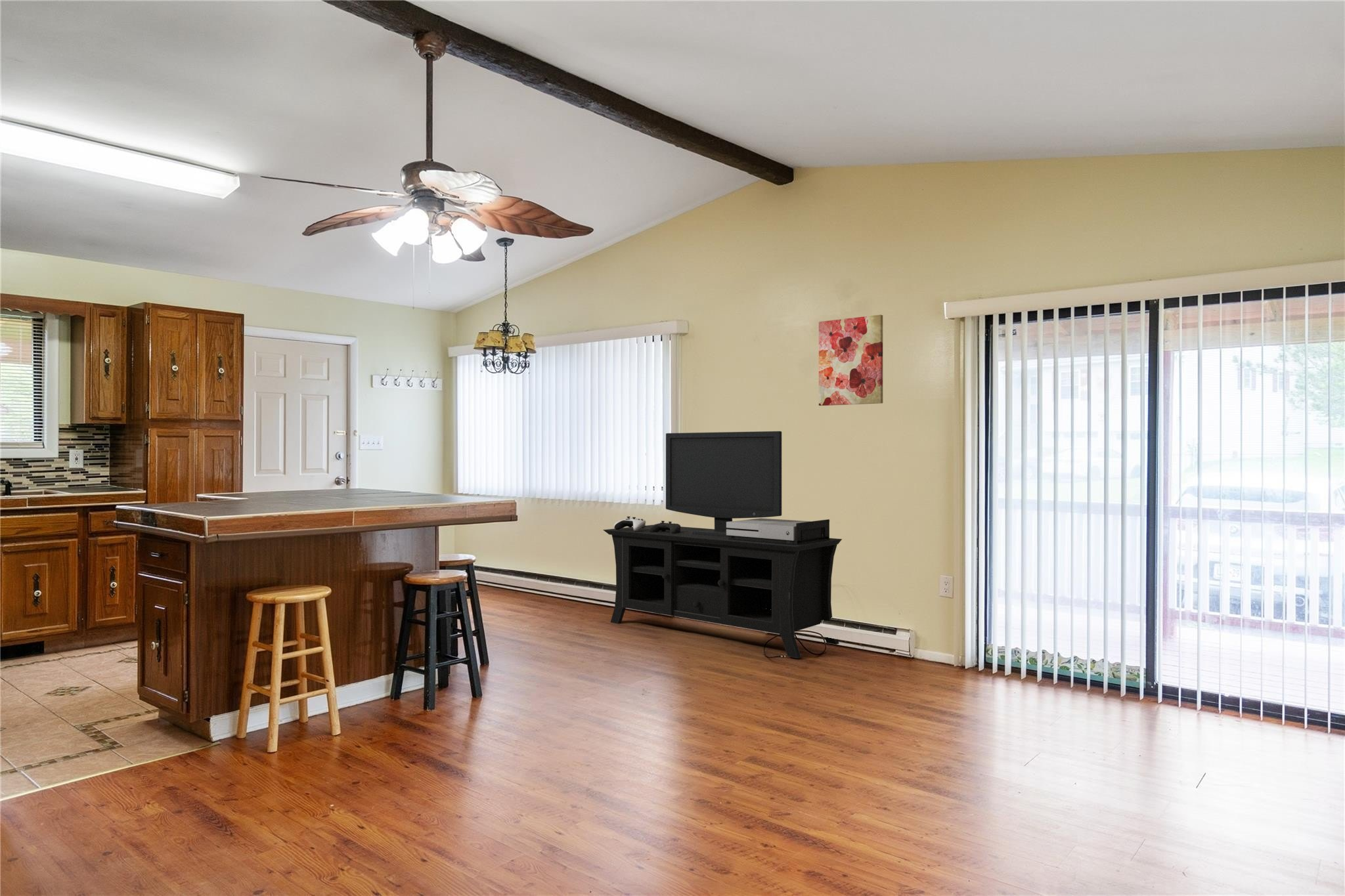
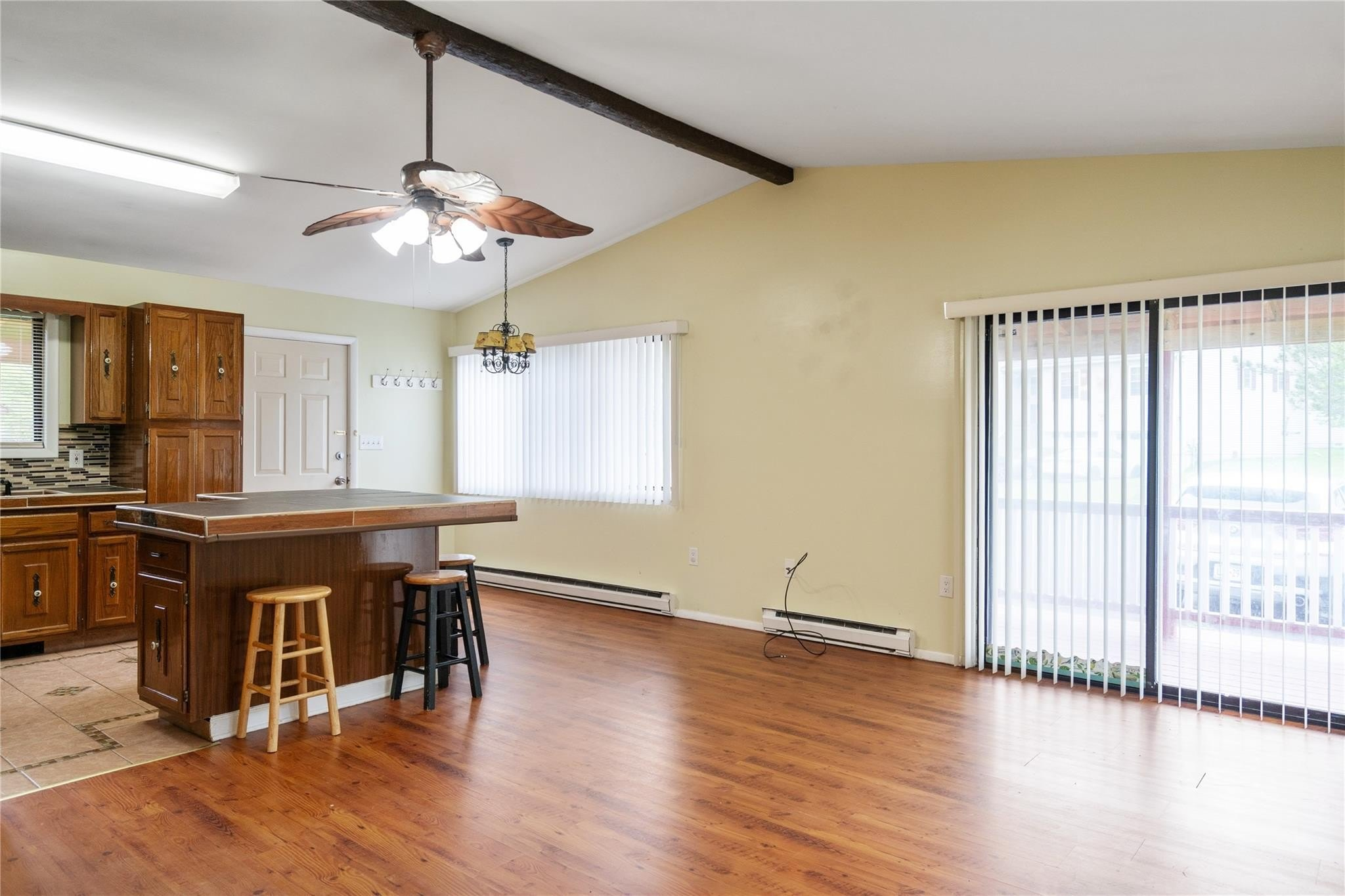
- media console (716, 532)
- wall art (850, 361)
